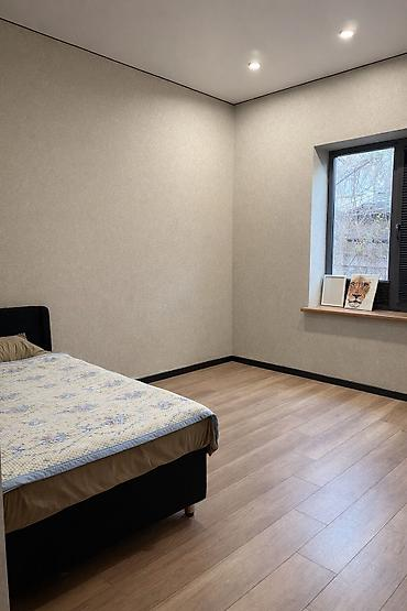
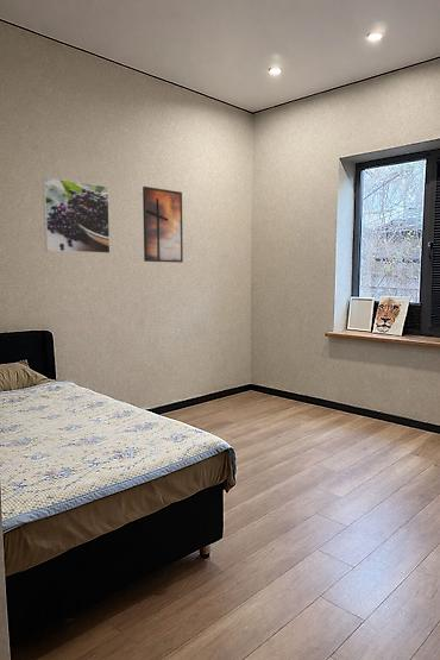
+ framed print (163, 226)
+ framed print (77, 216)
